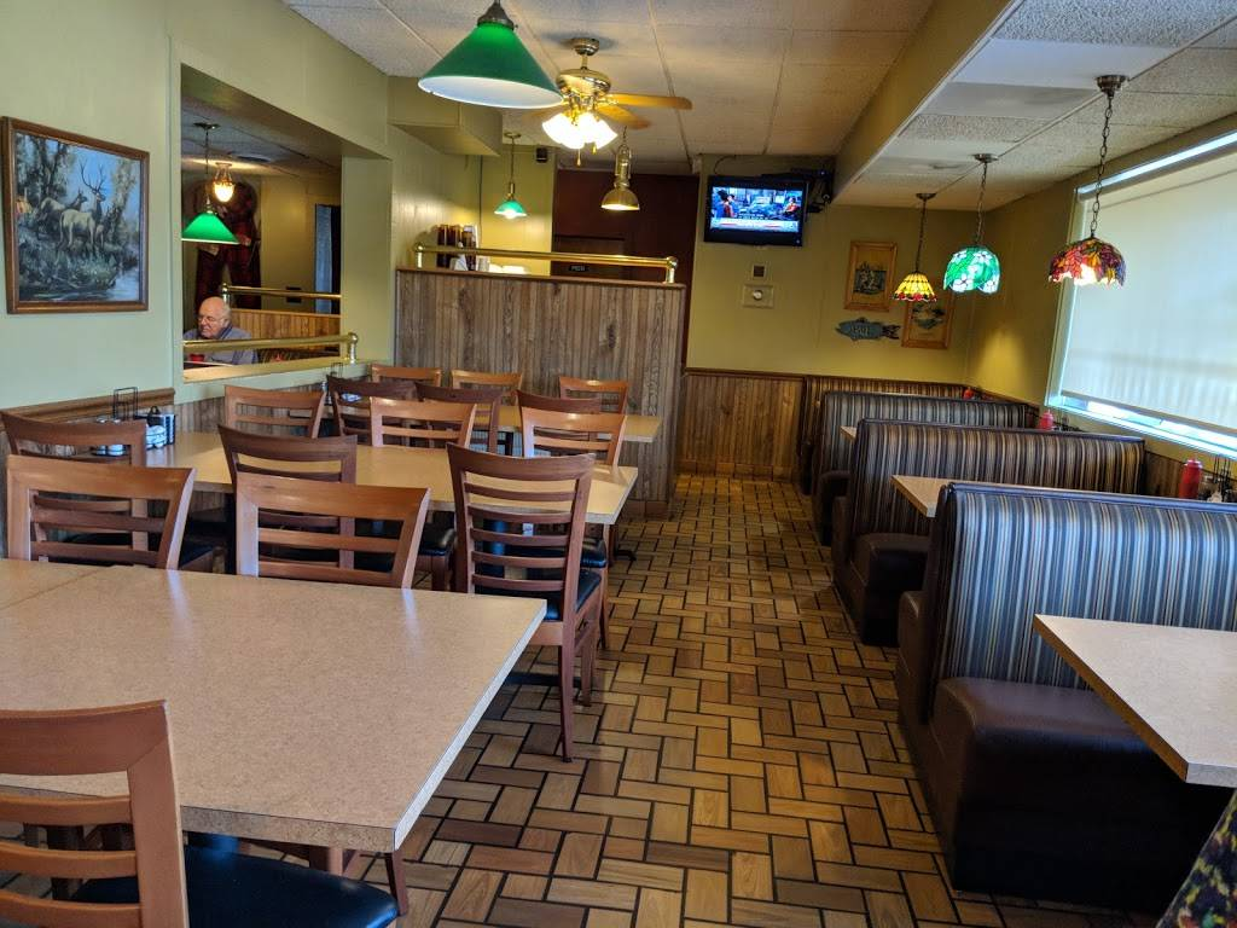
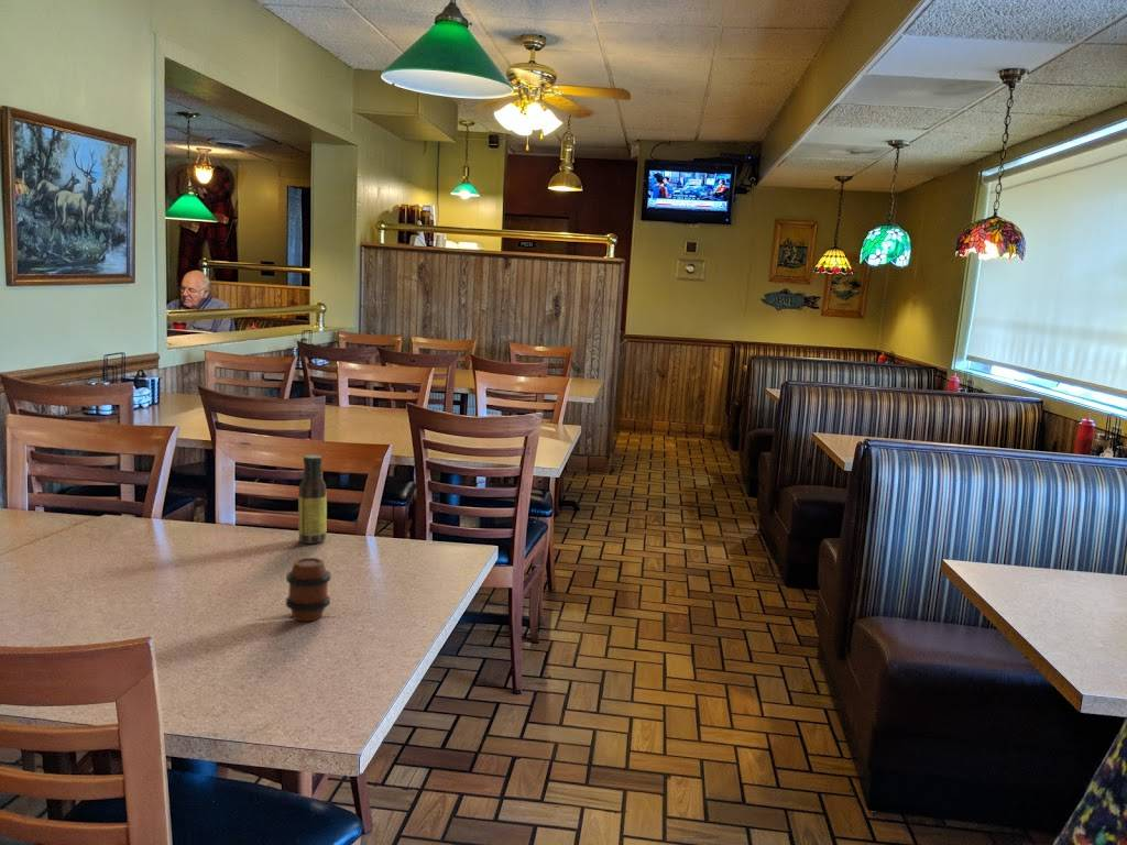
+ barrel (308, 589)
+ sauce bottle (313, 498)
